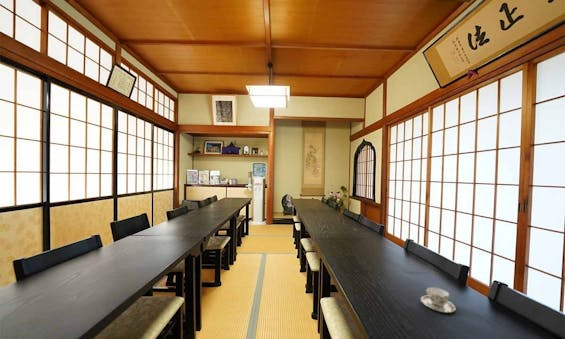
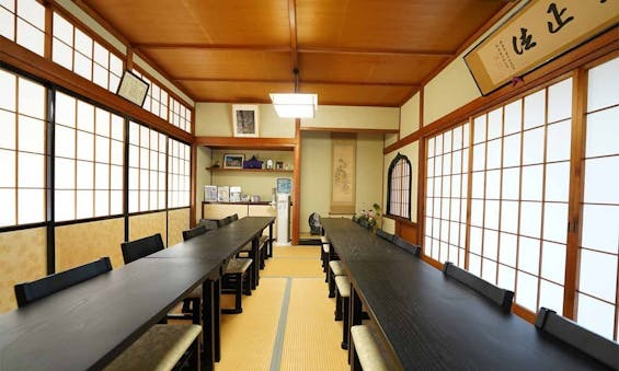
- teacup (437, 298)
